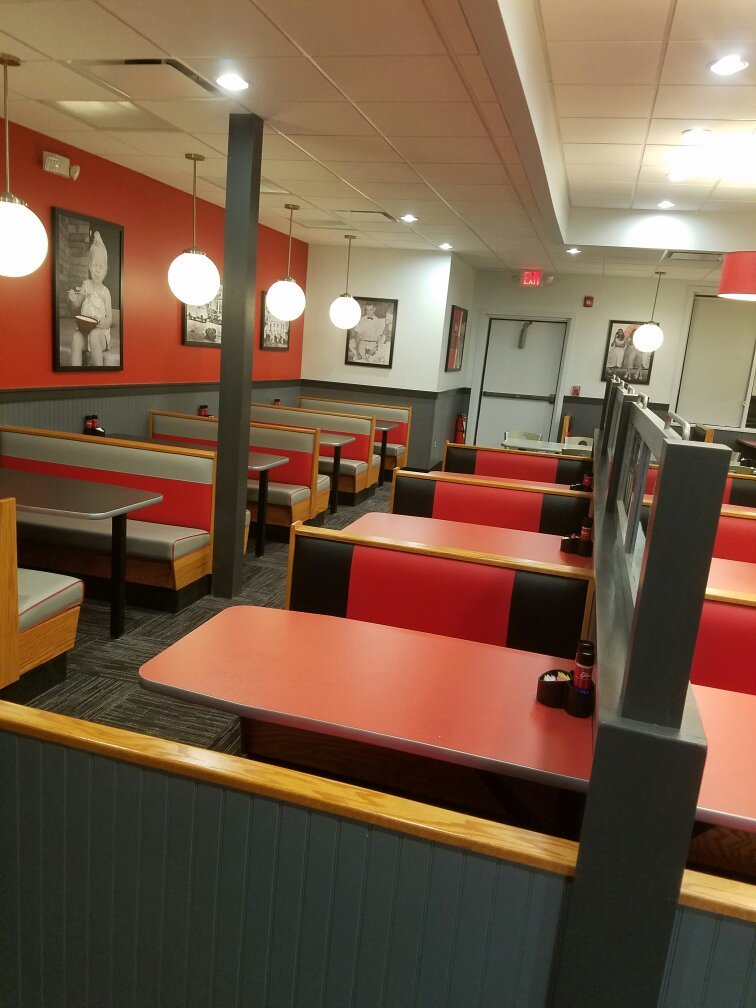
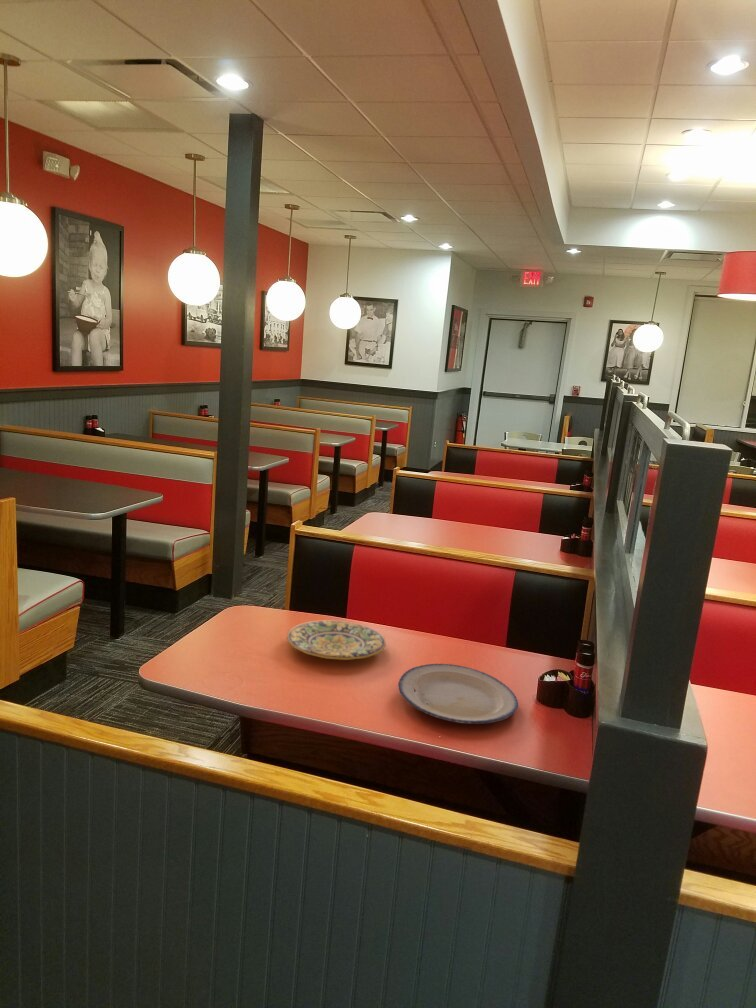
+ plate (457, 694)
+ plate (336, 643)
